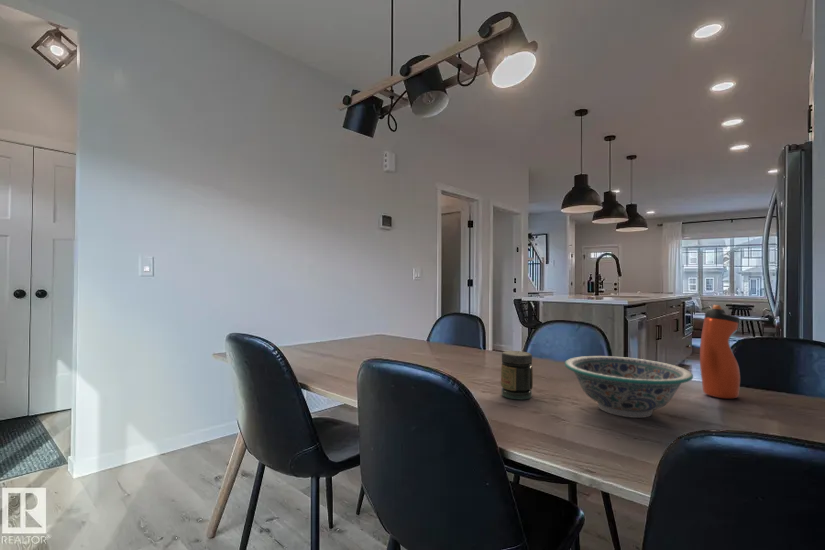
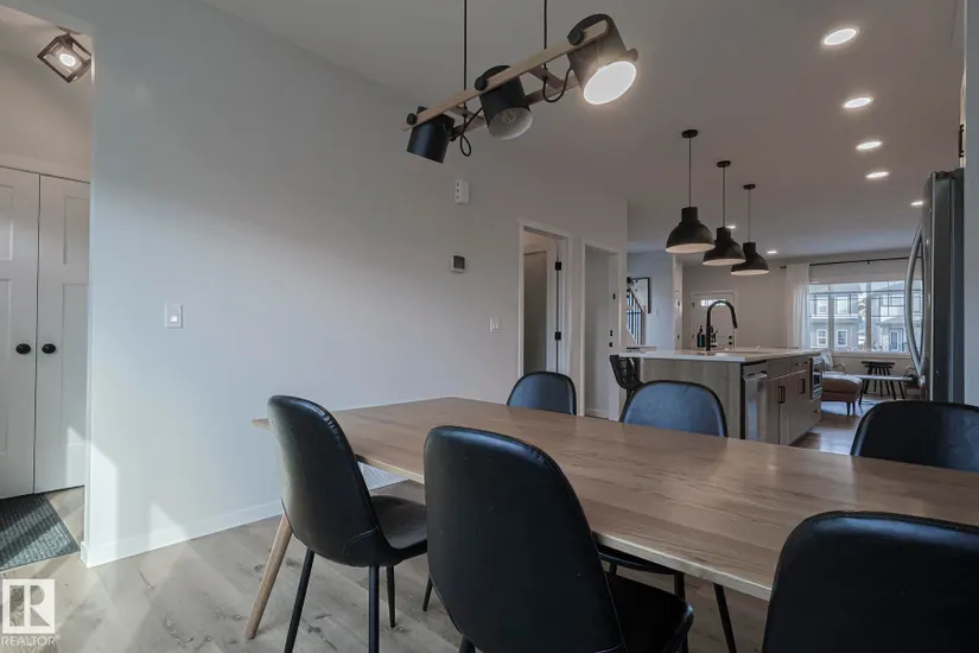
- decorative bowl (624, 388)
- jar (516, 374)
- water bottle (719, 350)
